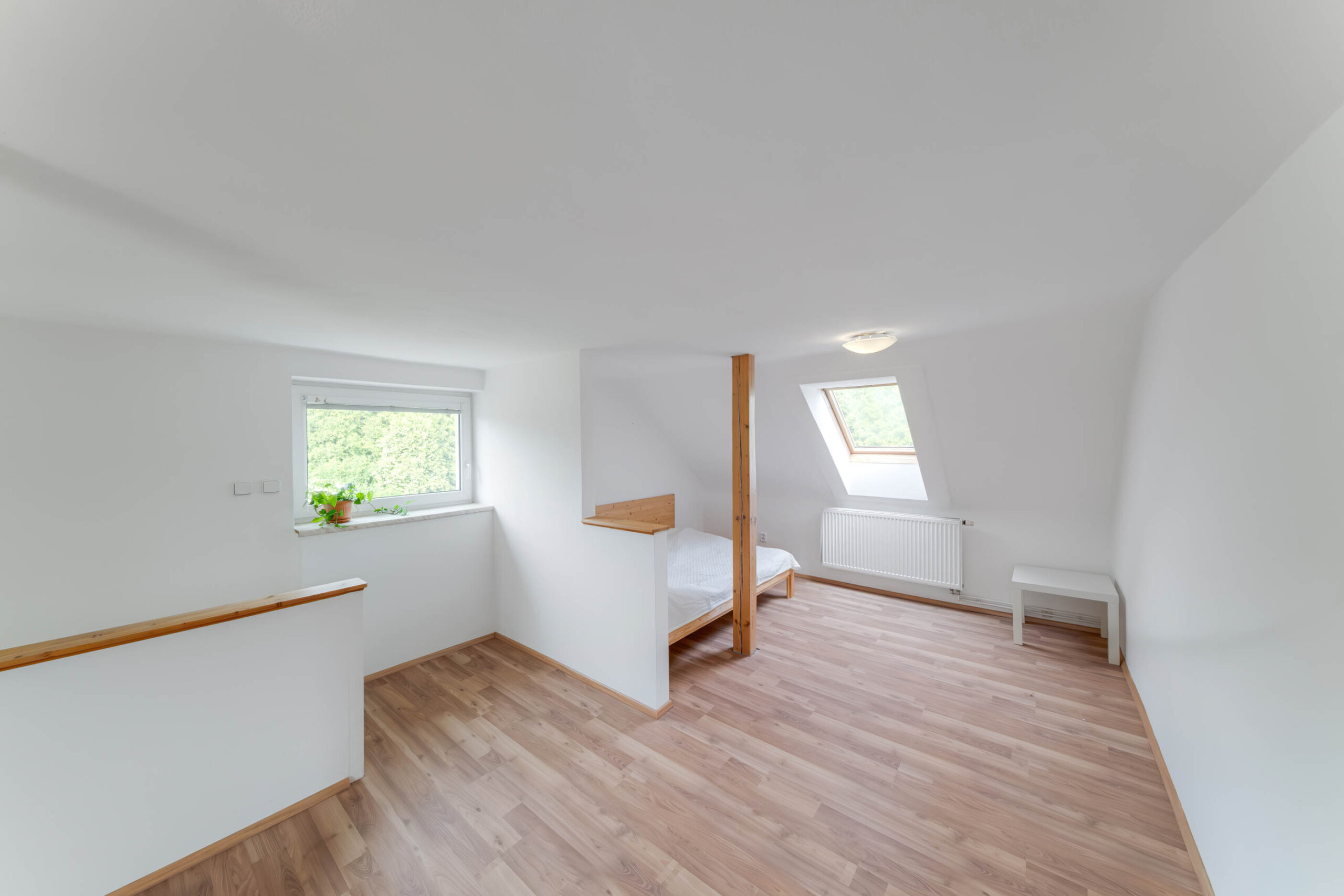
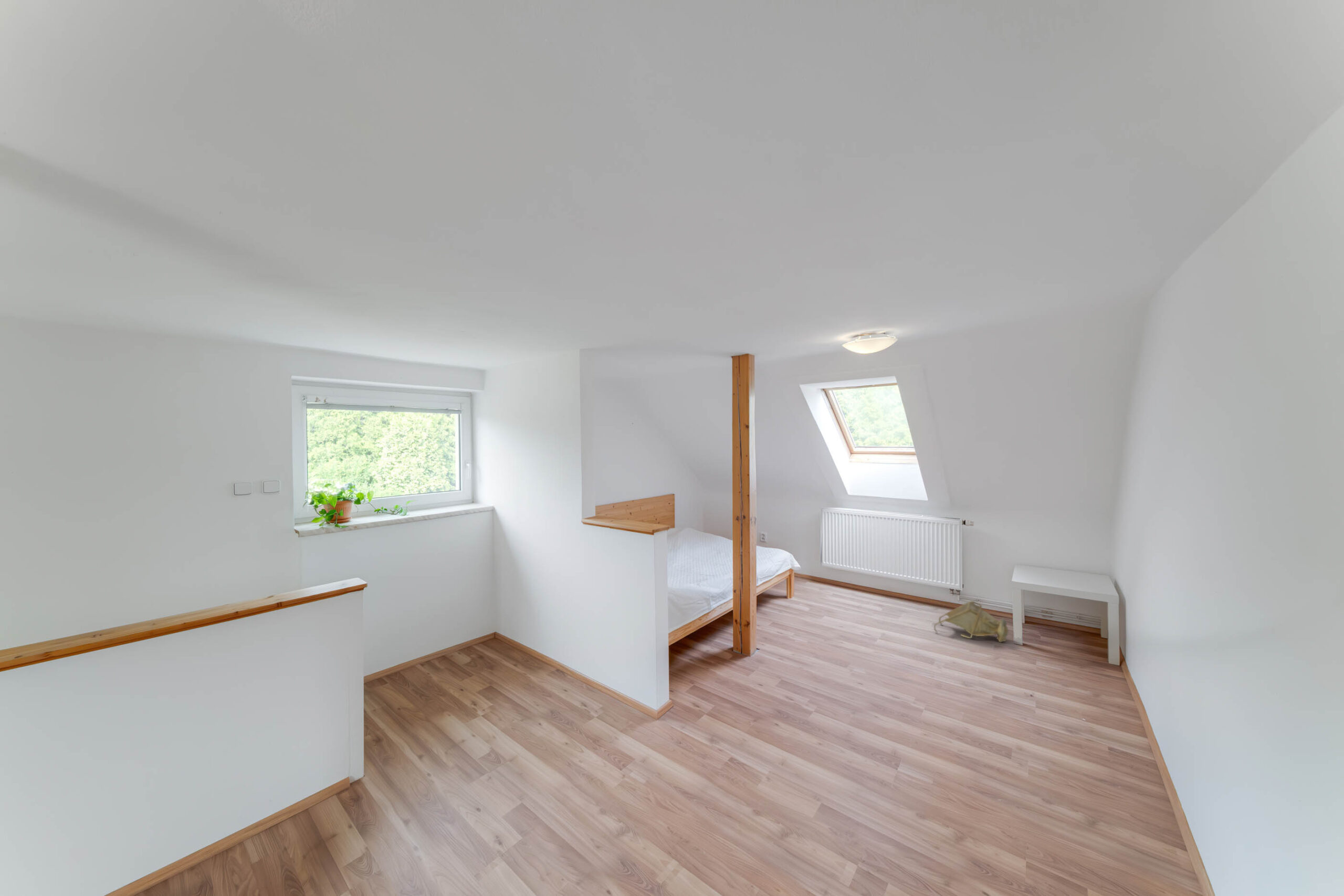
+ bag (970, 619)
